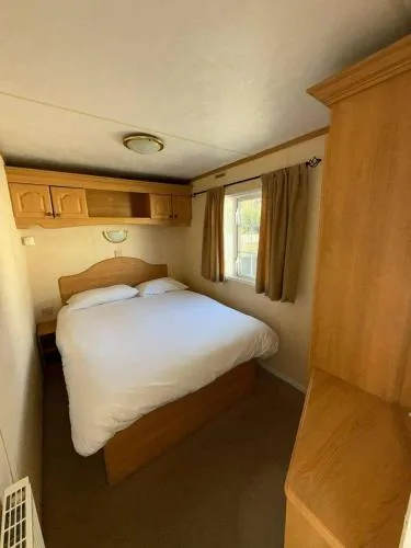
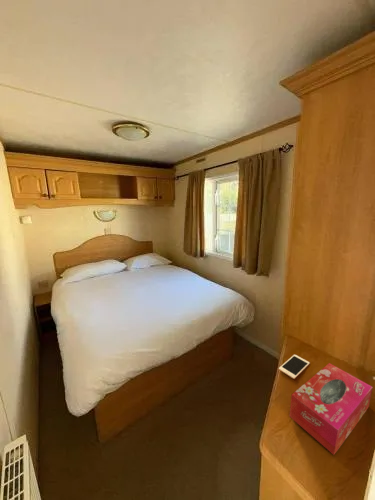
+ tissue box (331, 401)
+ cell phone (294, 365)
